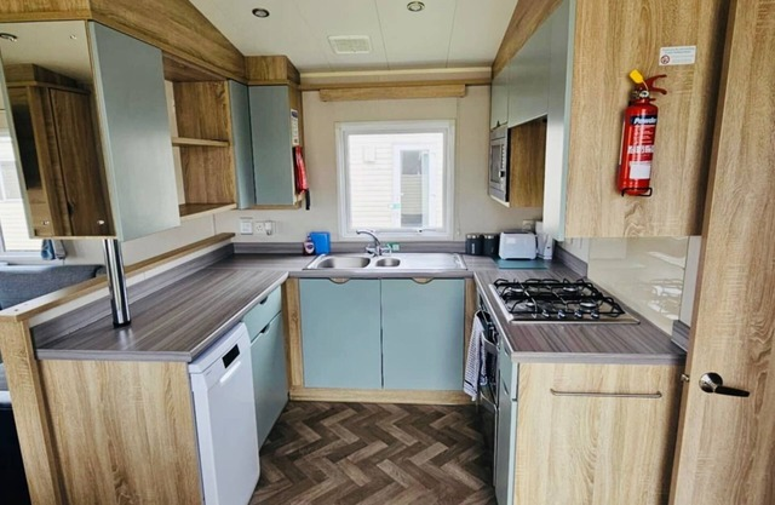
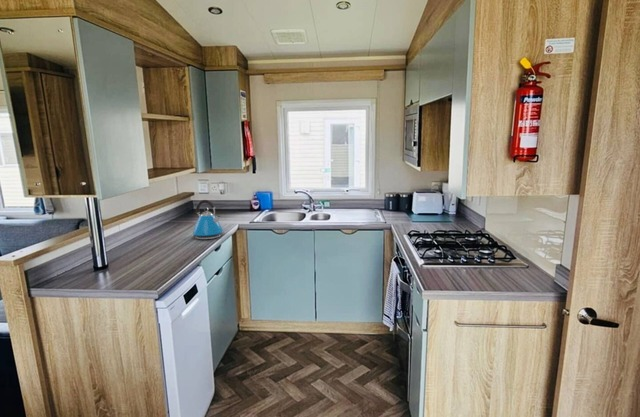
+ kettle (206, 218)
